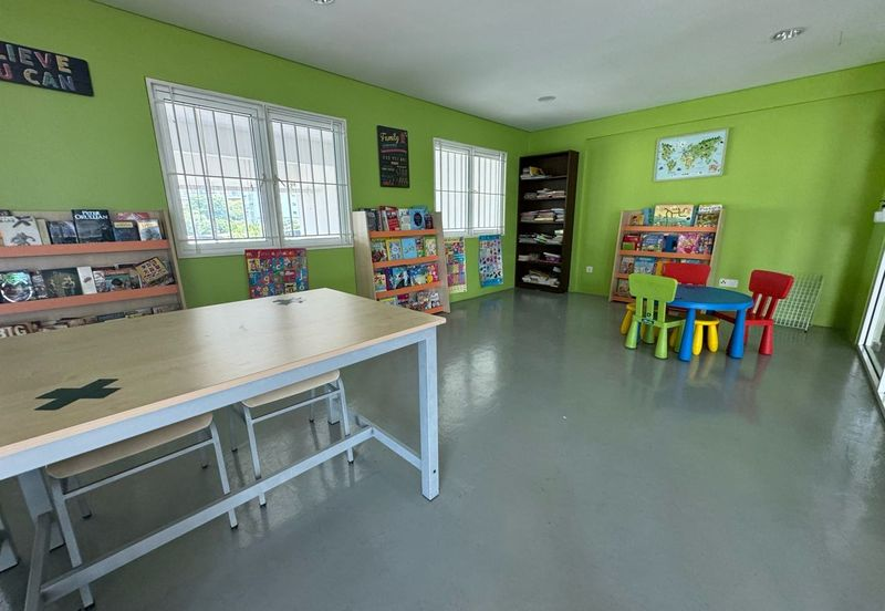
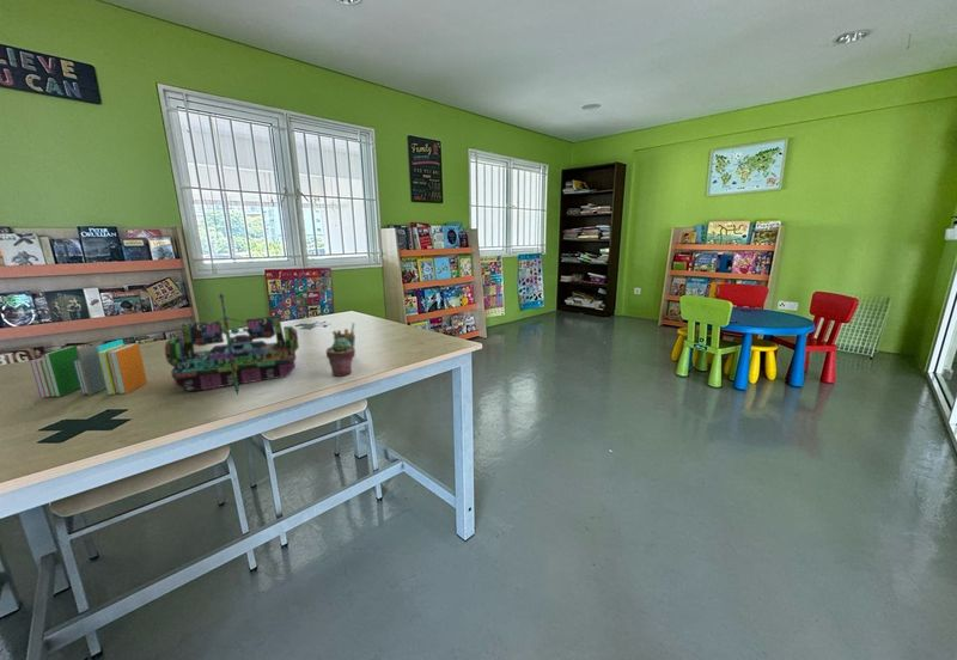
+ book (90, 367)
+ pen holder (345, 338)
+ potted succulent (341, 355)
+ board game (234, 331)
